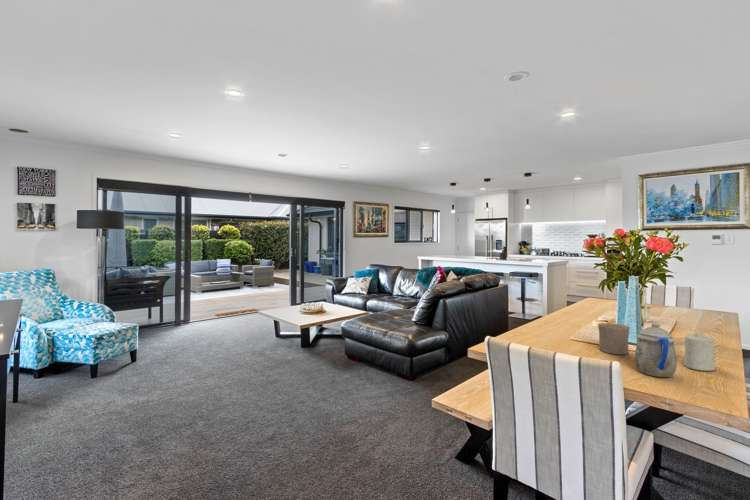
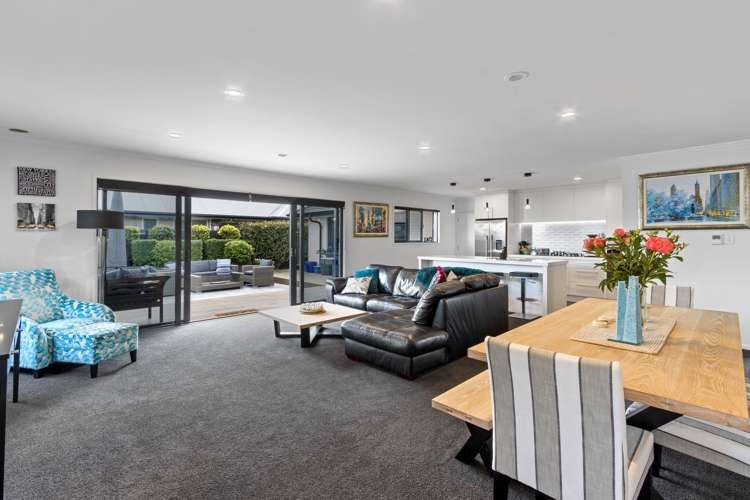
- teapot (655, 348)
- cup (613, 338)
- candle (699, 349)
